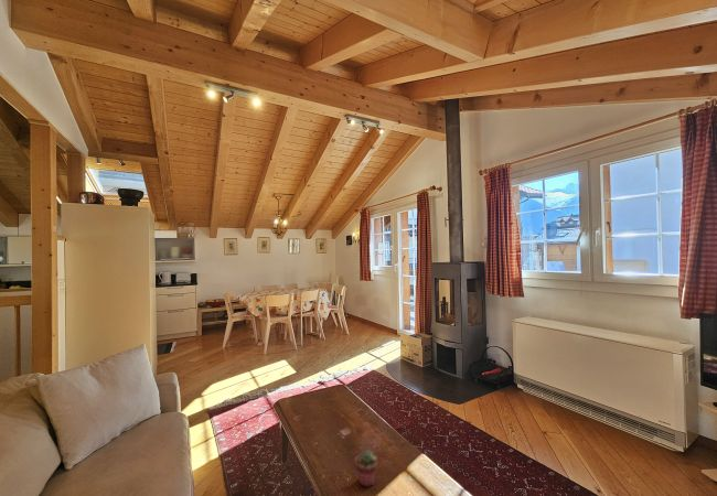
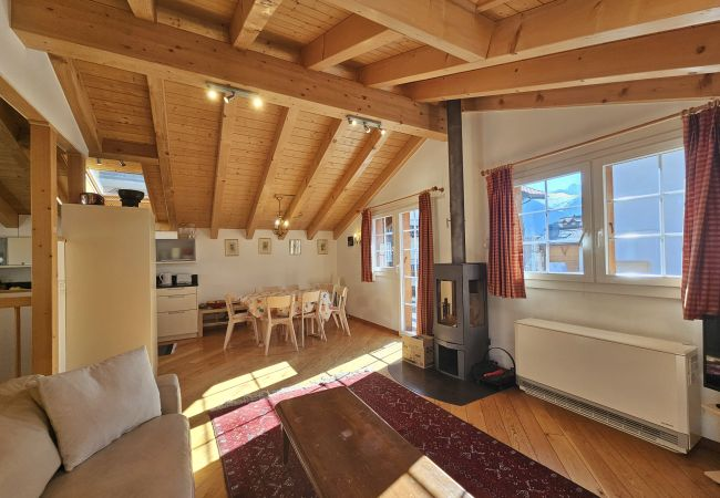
- potted succulent (366, 466)
